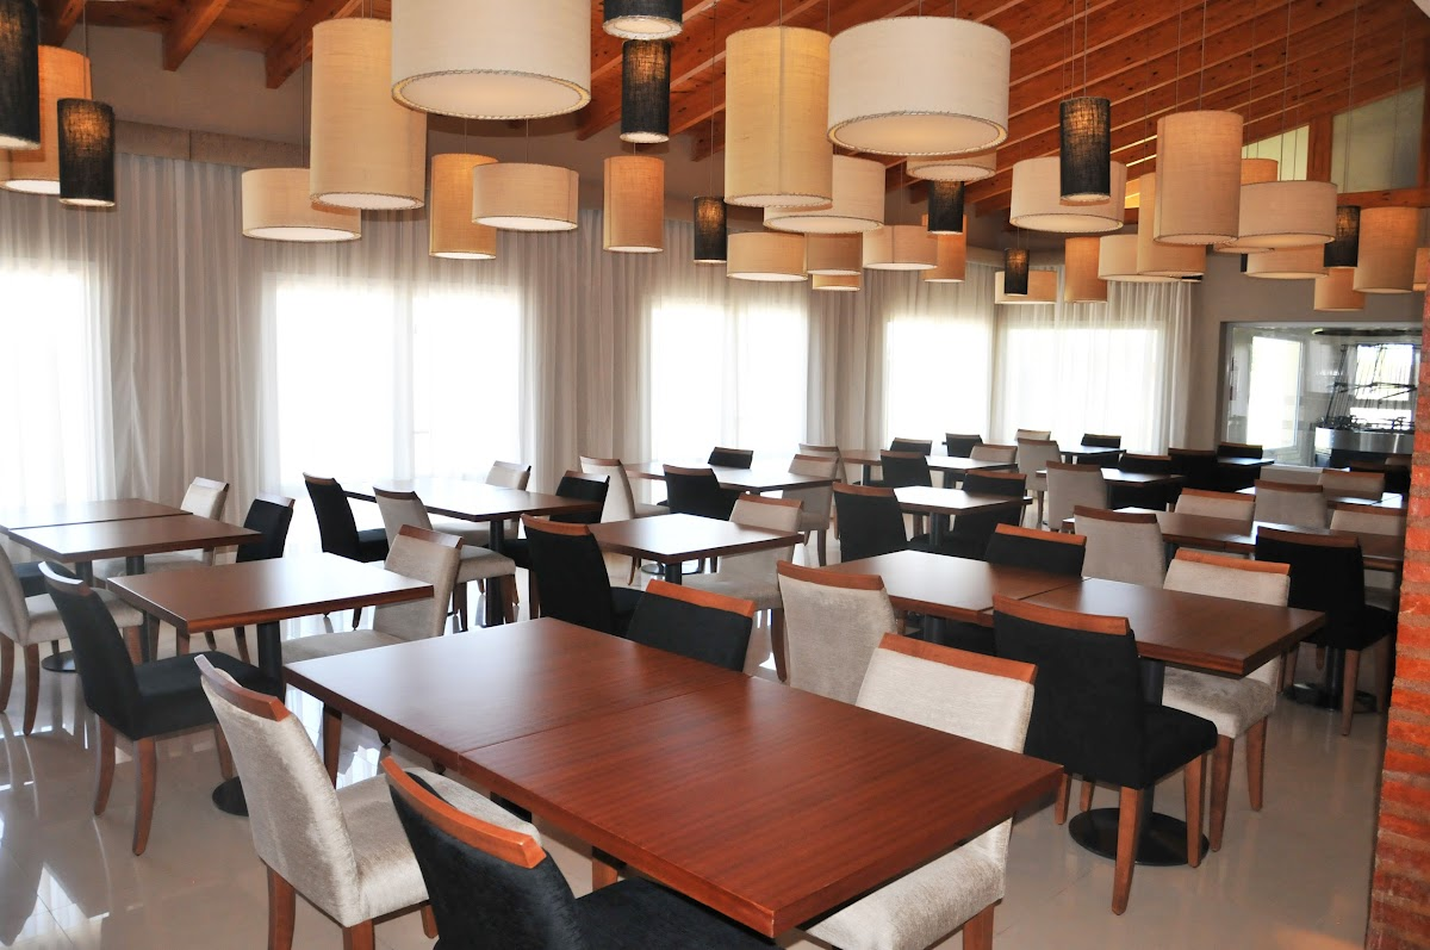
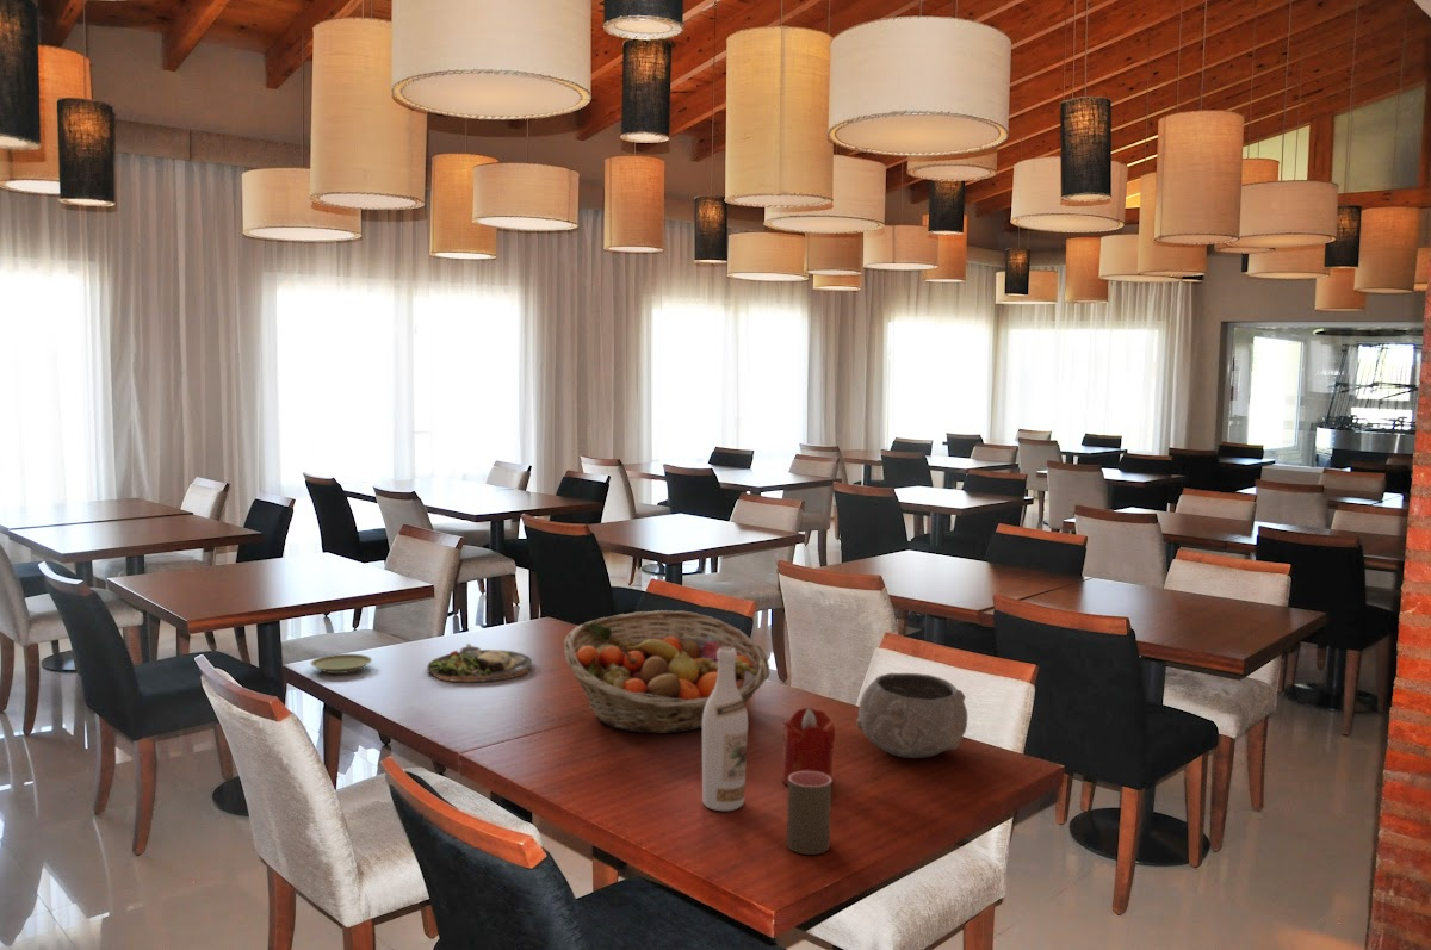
+ candle (809, 744)
+ plate (341, 664)
+ wine bottle (725, 726)
+ dinner plate (479, 657)
+ cup (809, 812)
+ fruit basket (667, 670)
+ bowl (911, 716)
